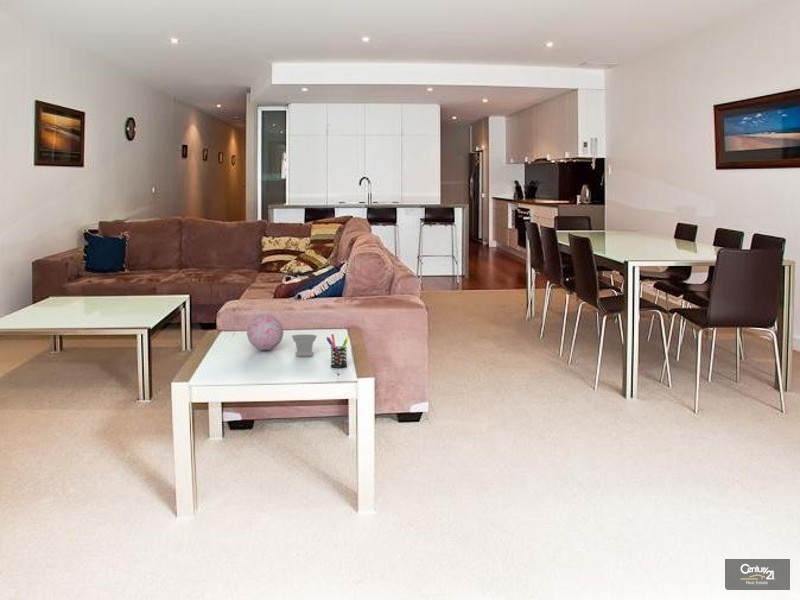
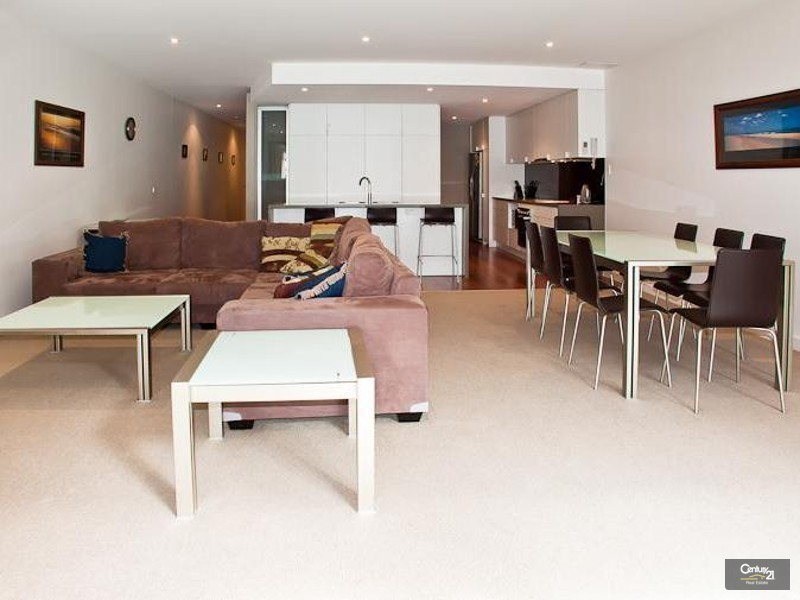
- decorative orb (265, 332)
- cup (304, 345)
- pen holder (339, 350)
